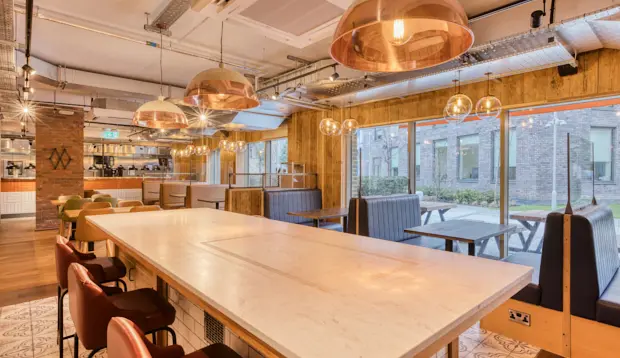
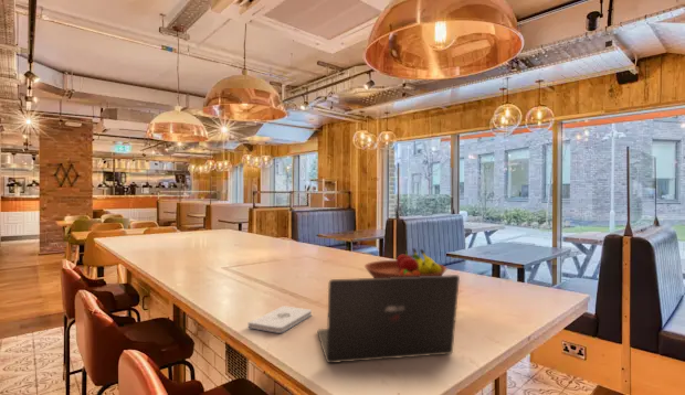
+ laptop (381, 306)
+ fruit bowl (404, 276)
+ notepad (282, 318)
